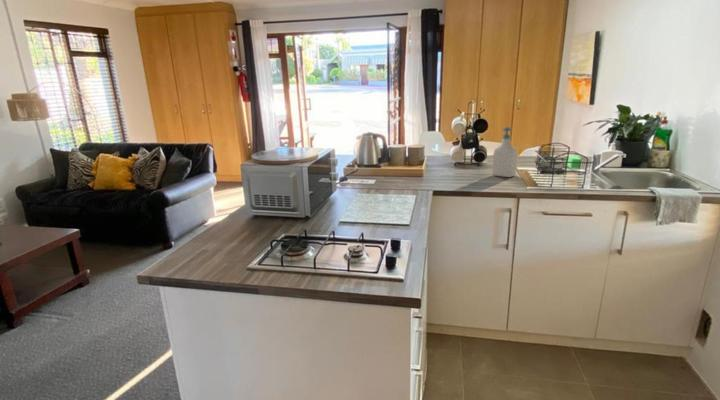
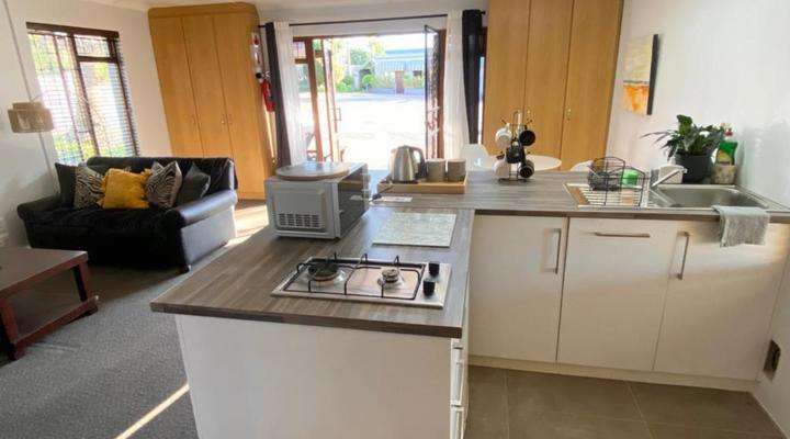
- soap bottle (506, 151)
